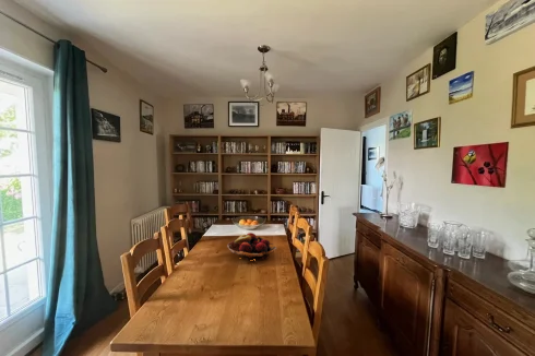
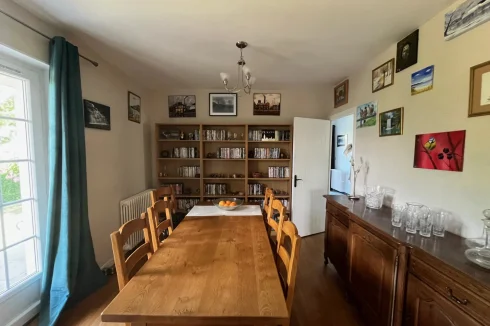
- fruit basket (250, 245)
